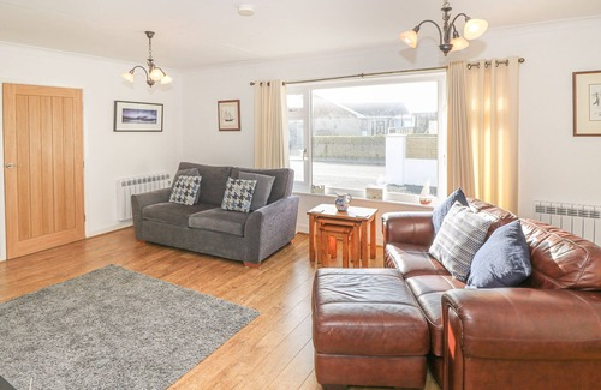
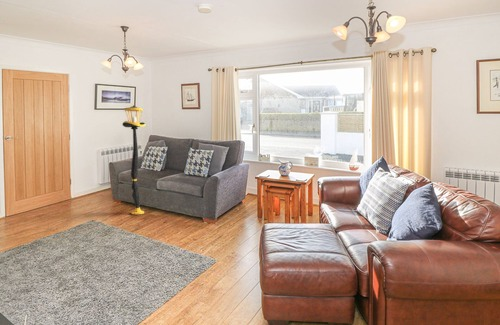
+ floor lamp (135, 159)
